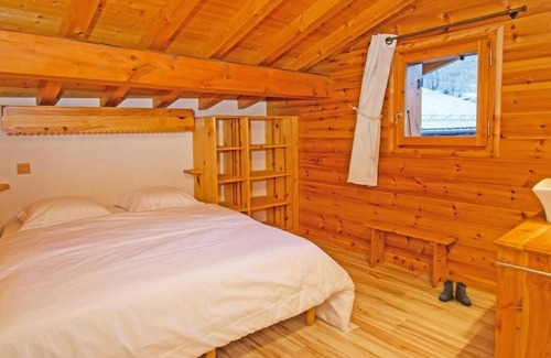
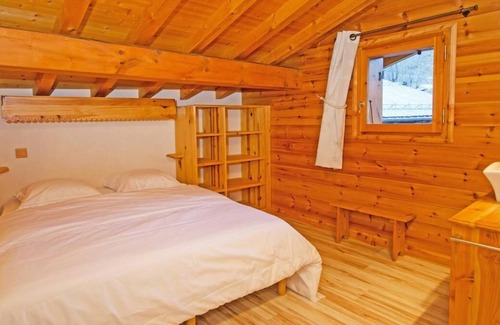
- boots (453, 291)
